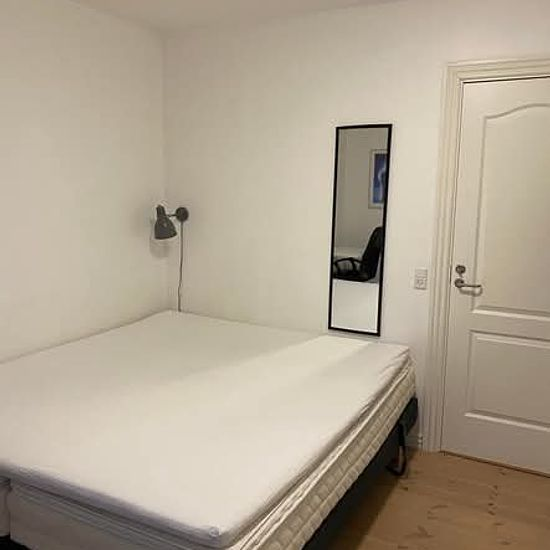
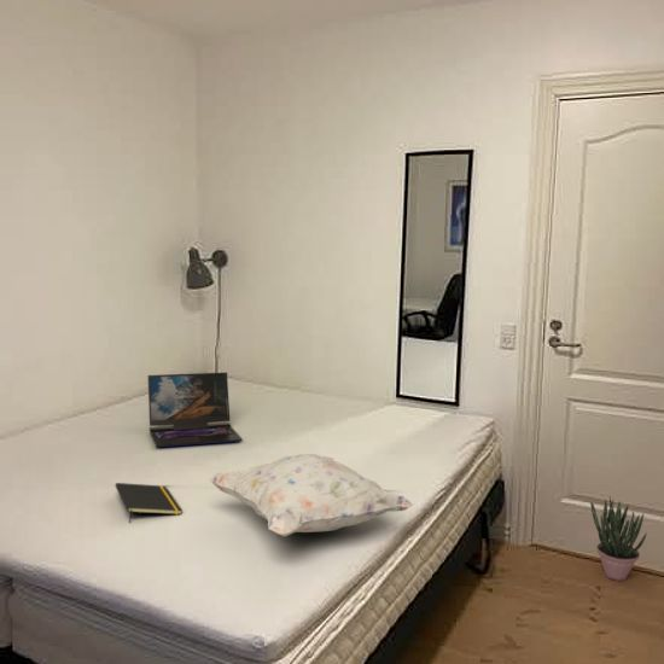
+ laptop (193, 408)
+ decorative pillow (308, 491)
+ notepad (147, 497)
+ potted plant (616, 538)
